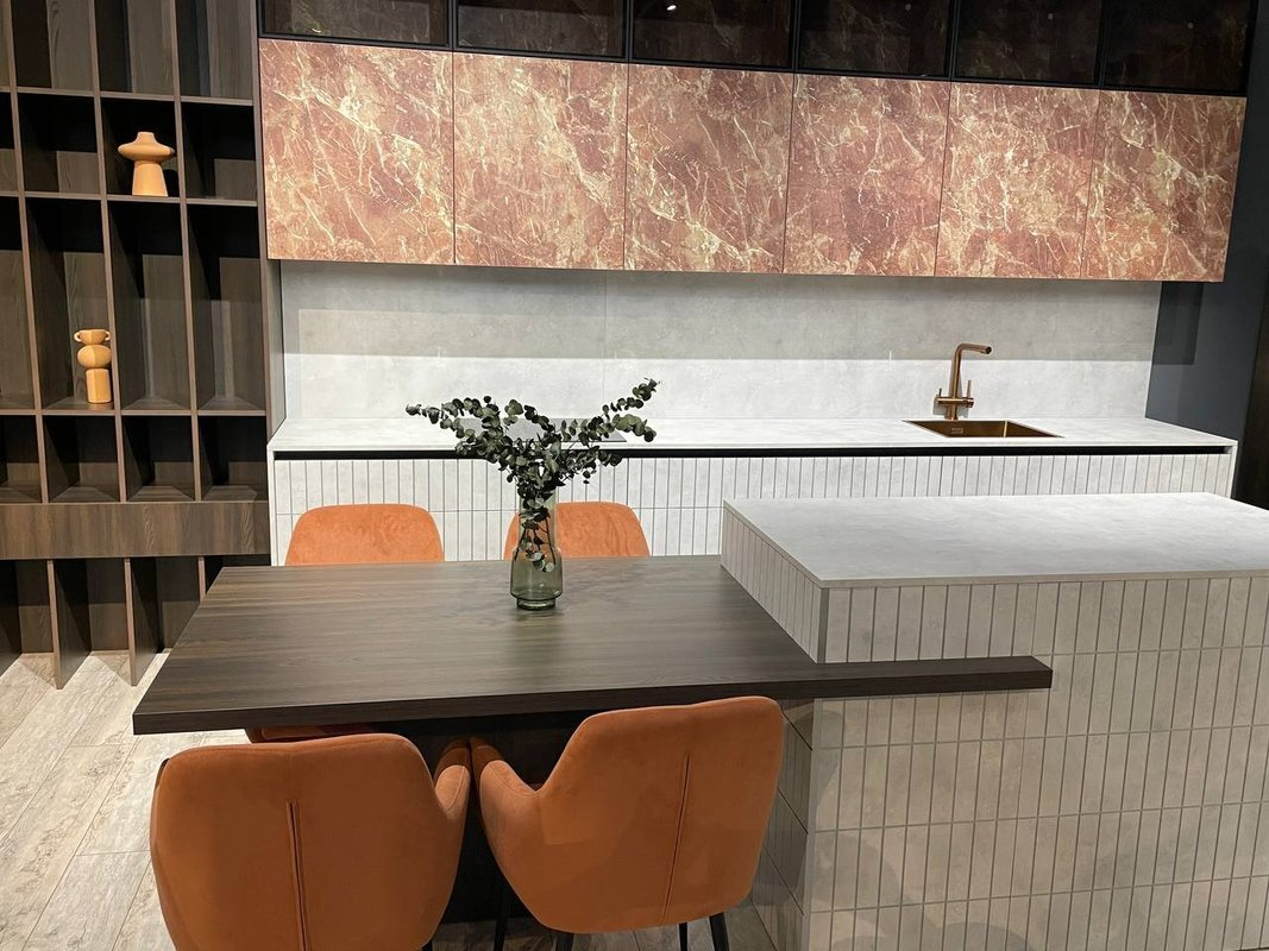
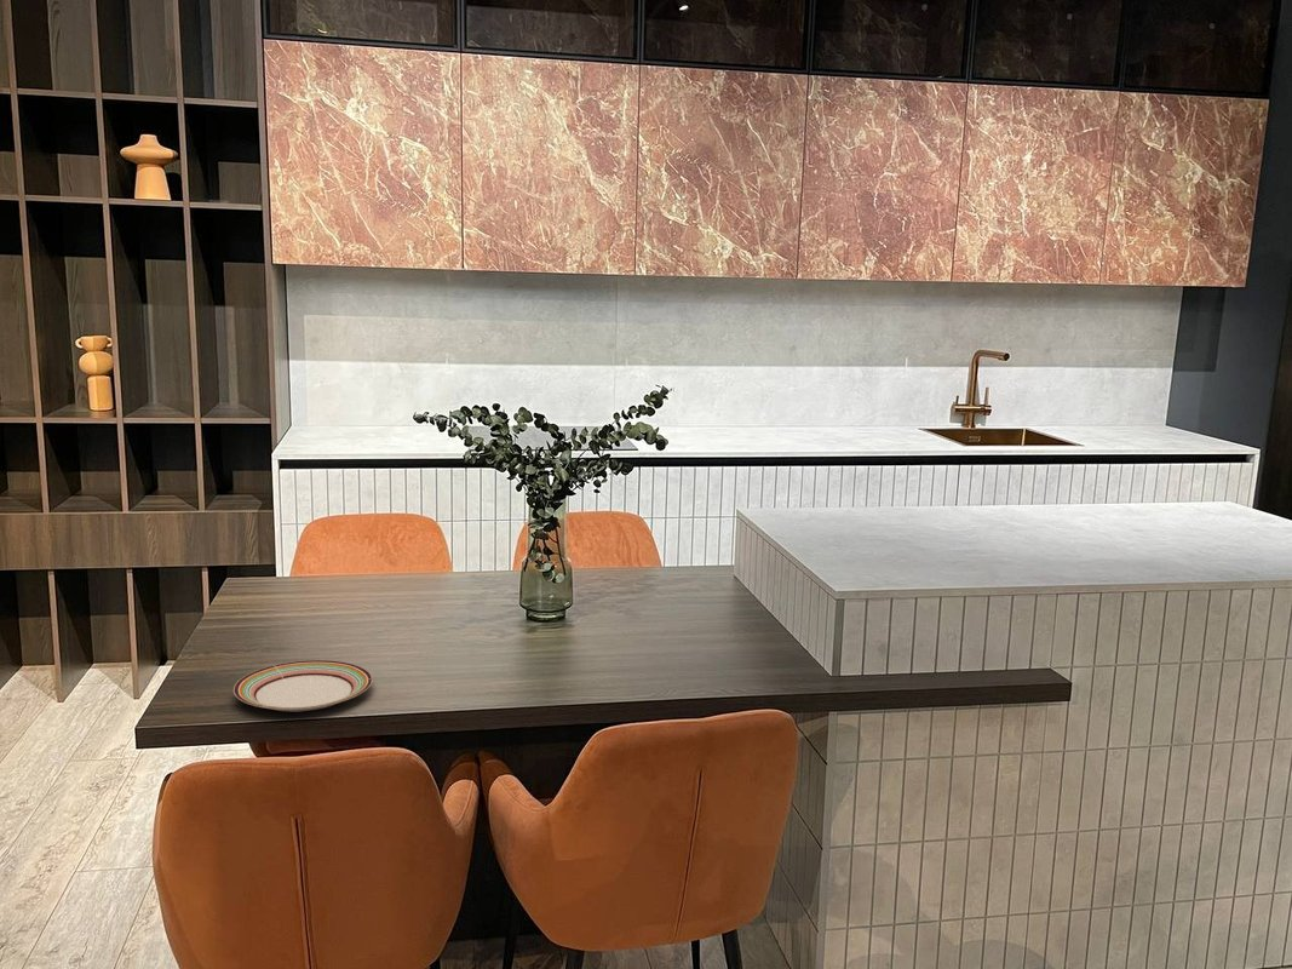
+ plate (304, 688)
